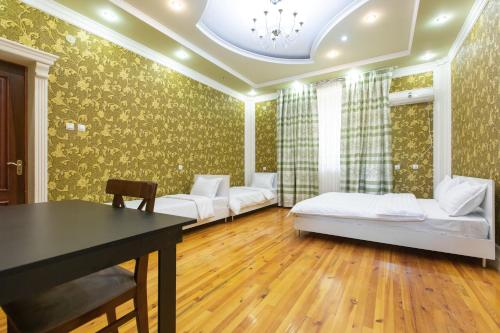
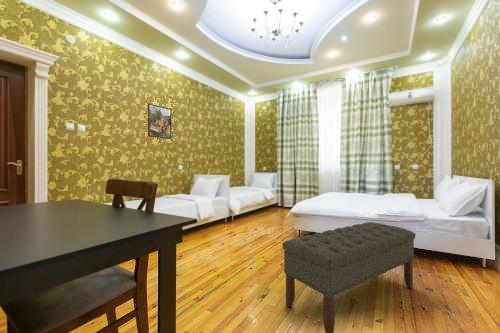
+ bench (353, 264)
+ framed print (160, 122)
